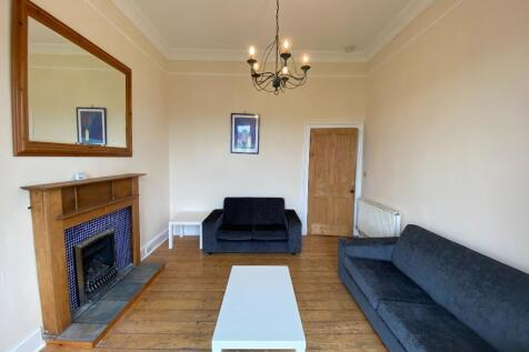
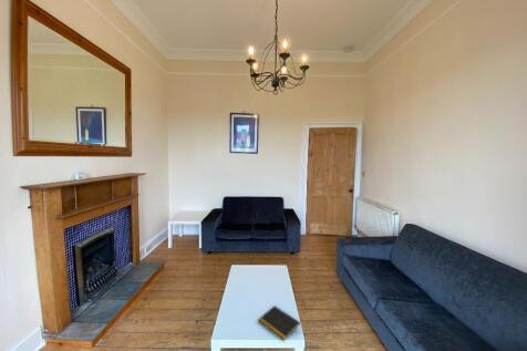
+ notepad (278, 321)
